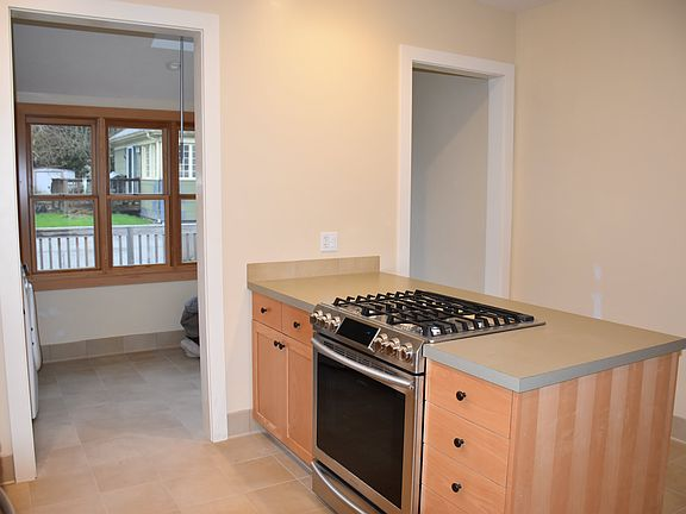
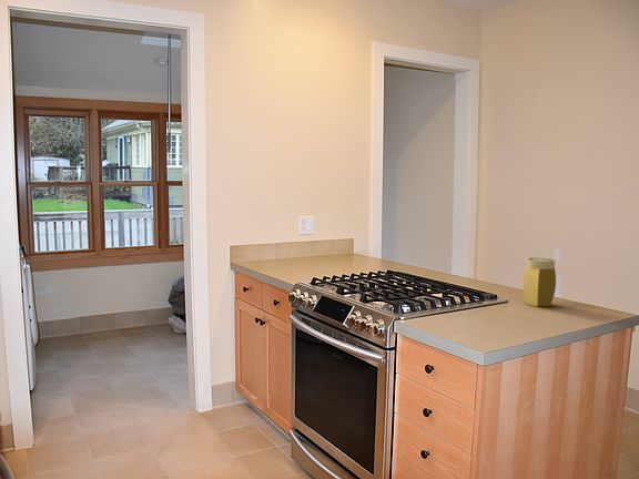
+ jar (539, 282)
